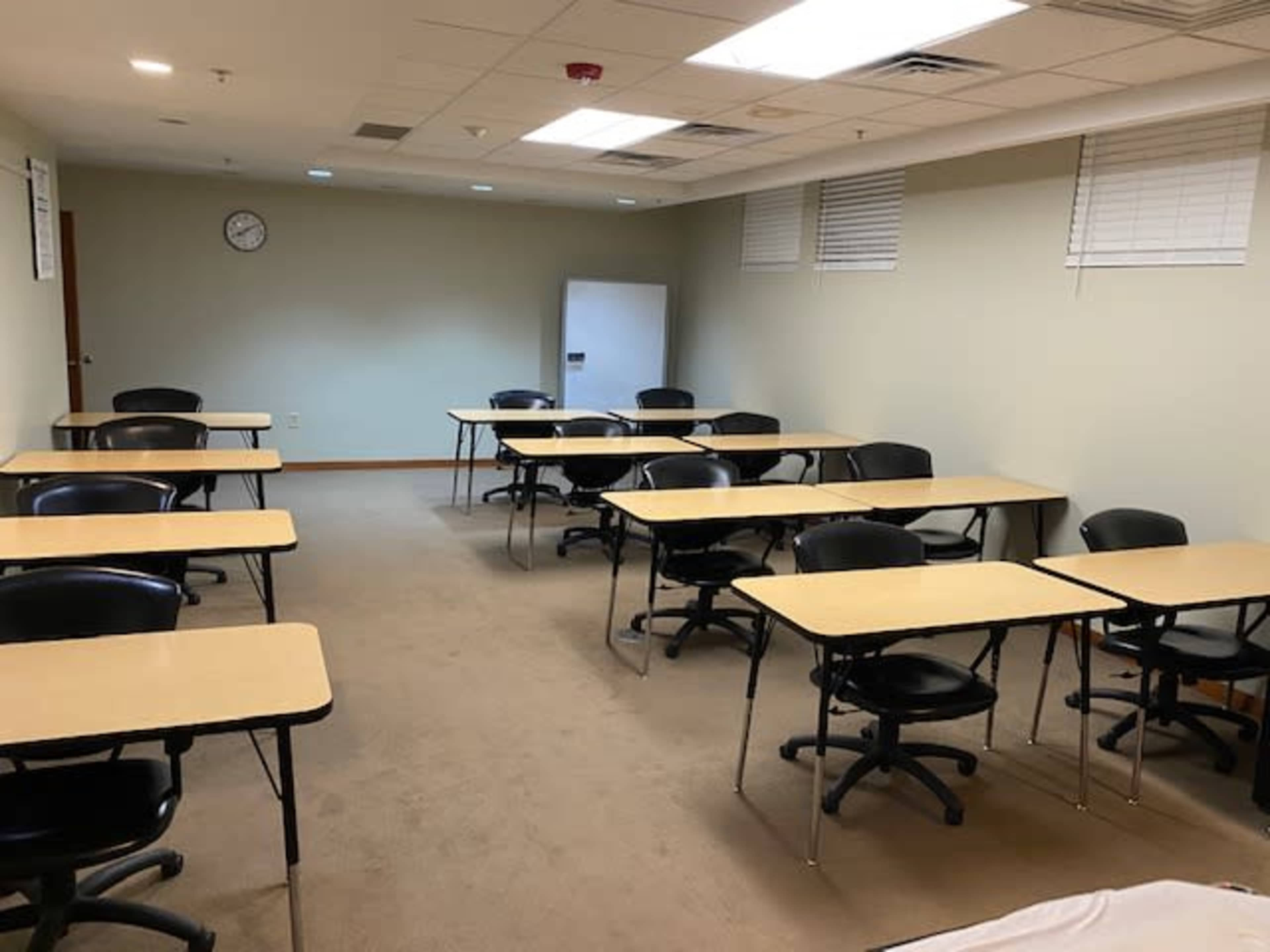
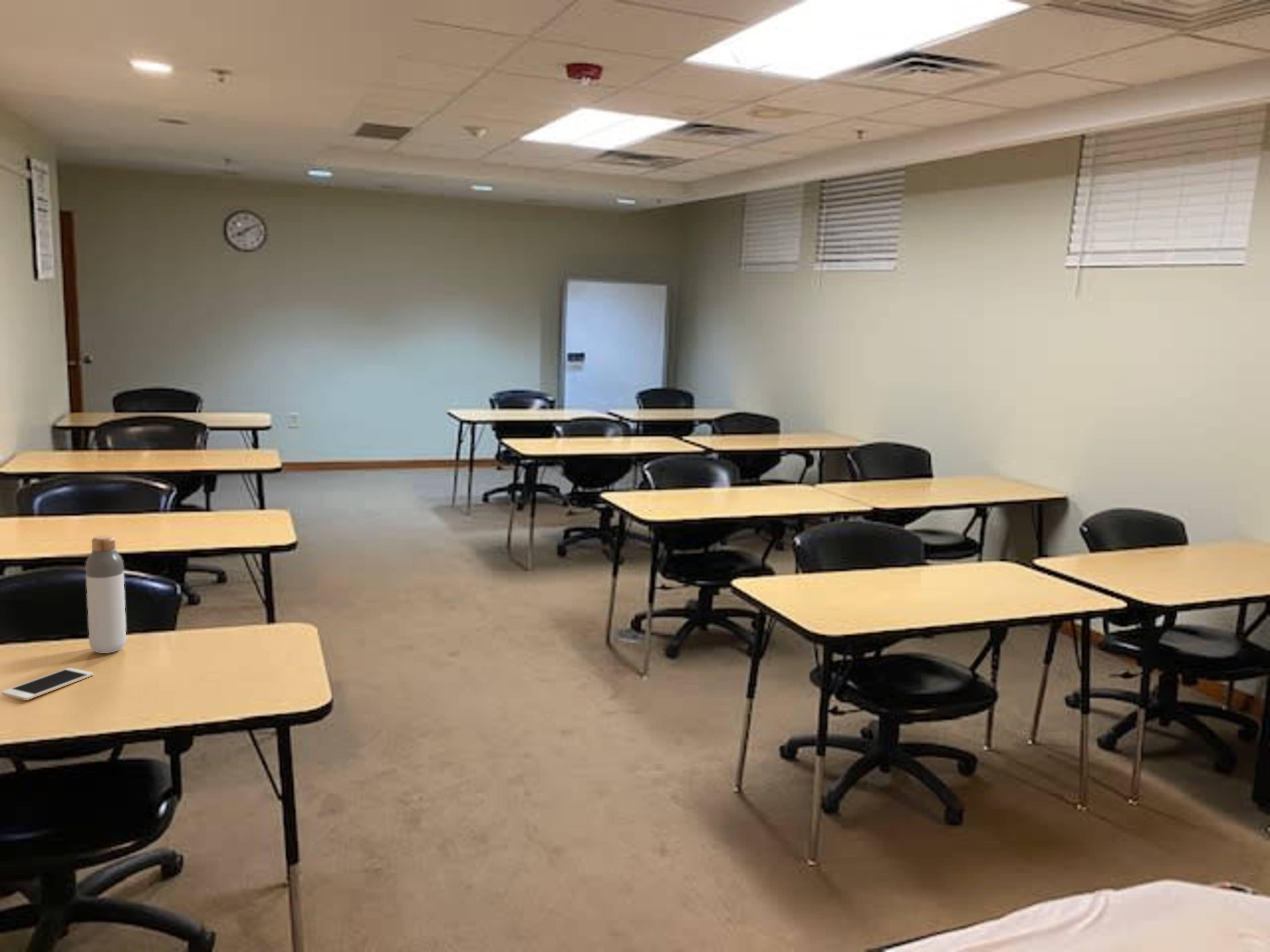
+ bottle (106, 594)
+ cell phone (49, 683)
